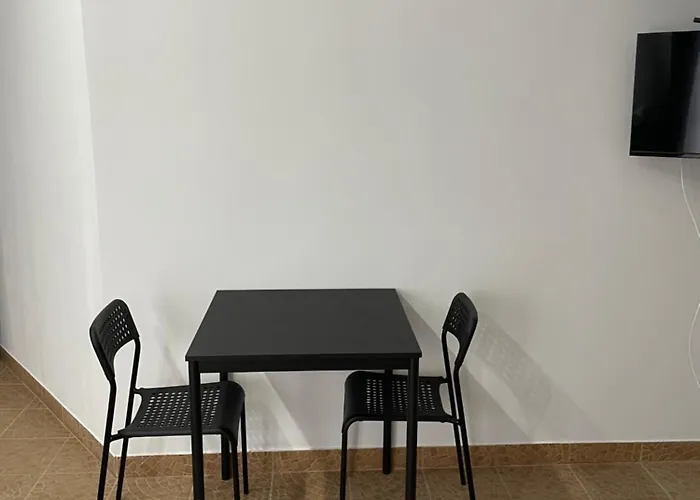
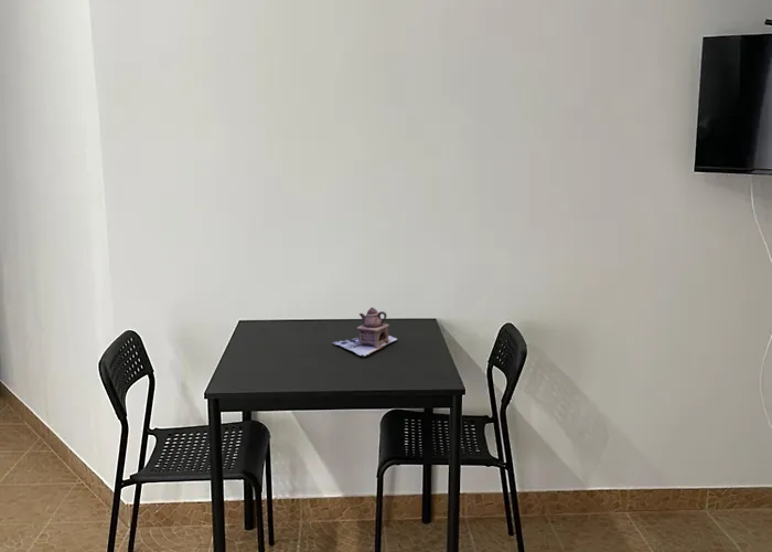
+ teapot (371, 326)
